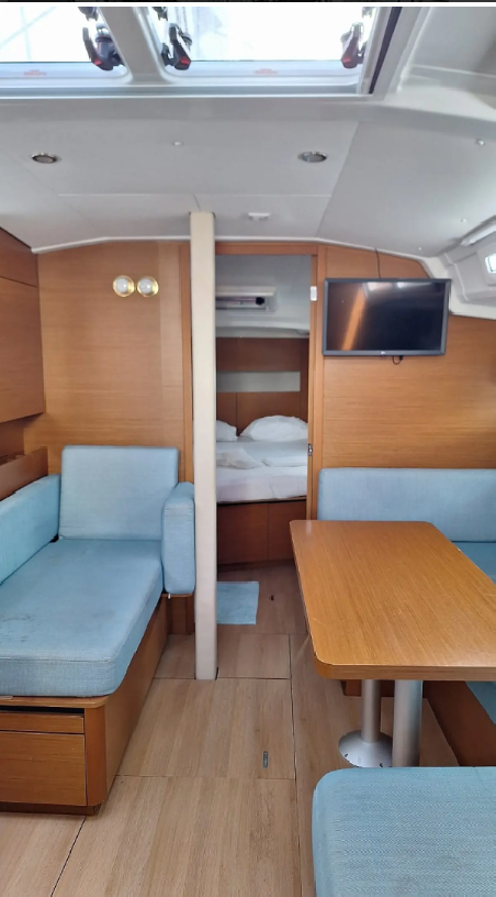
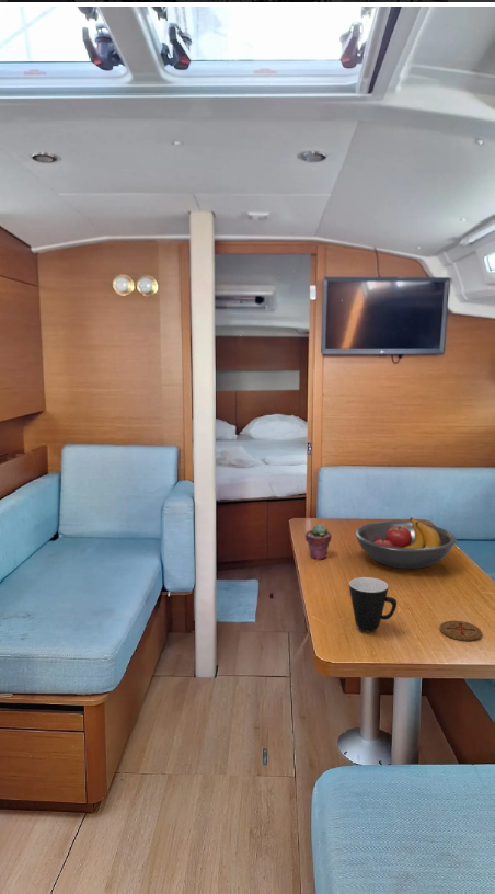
+ potted succulent (318, 540)
+ coaster (460, 630)
+ fruit bowl (404, 543)
+ mug (372, 607)
